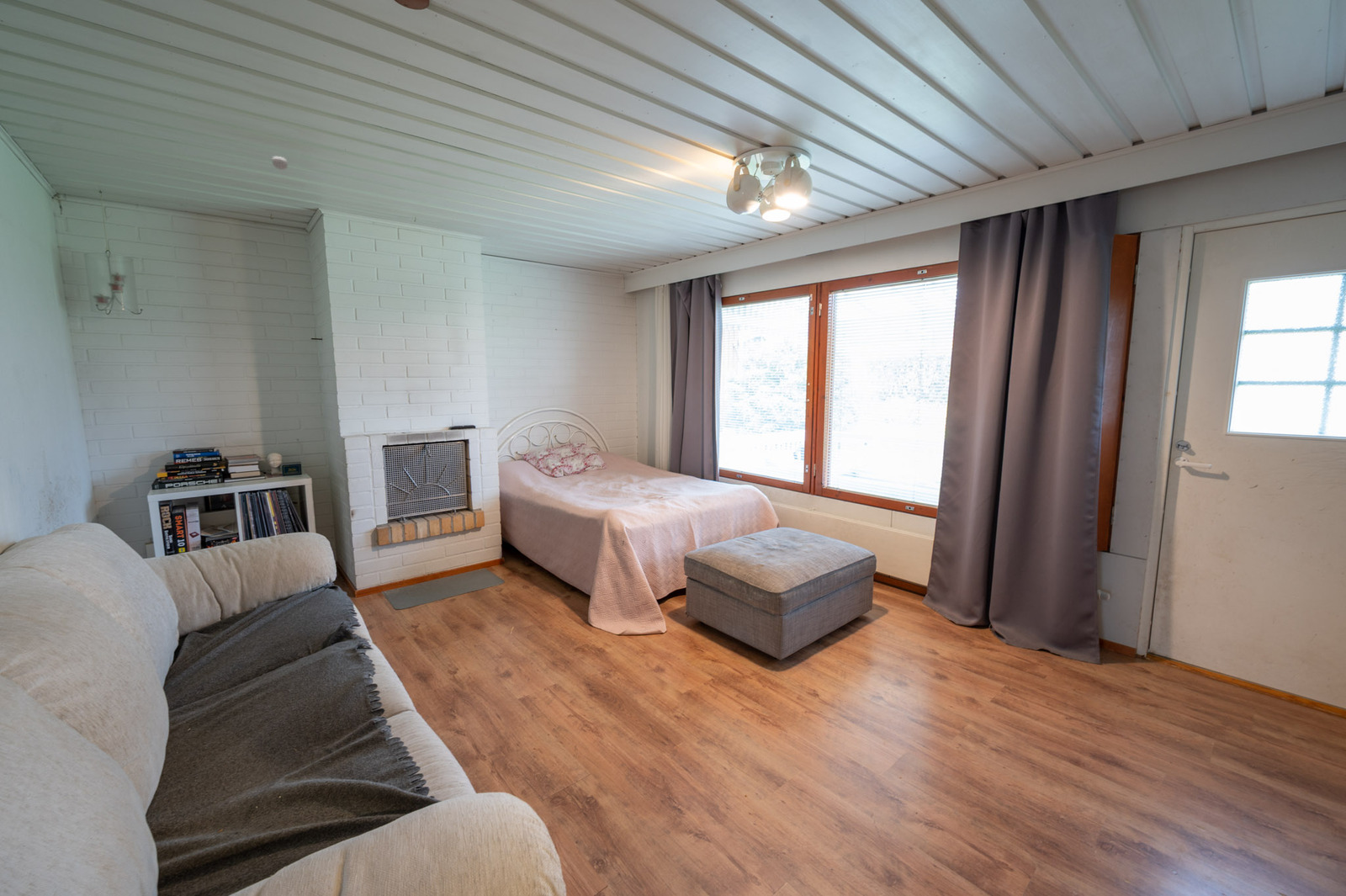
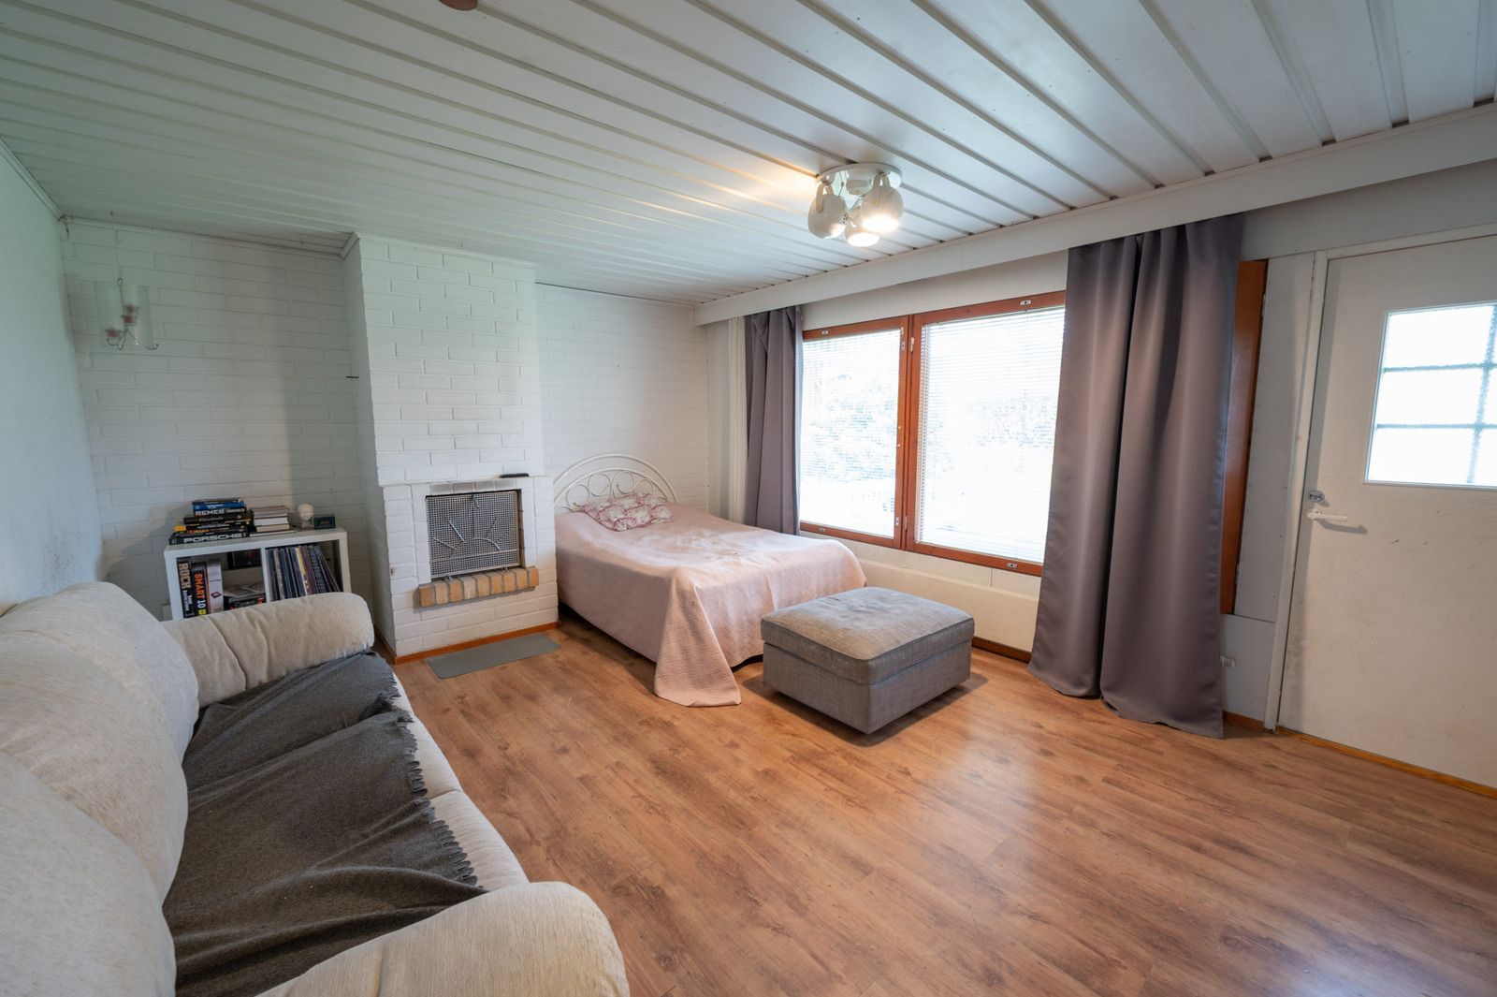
- smoke detector (279, 164)
